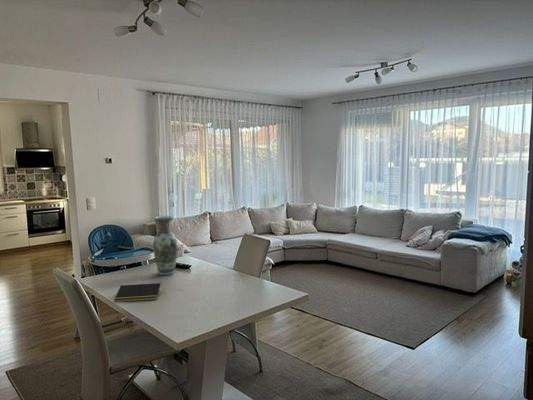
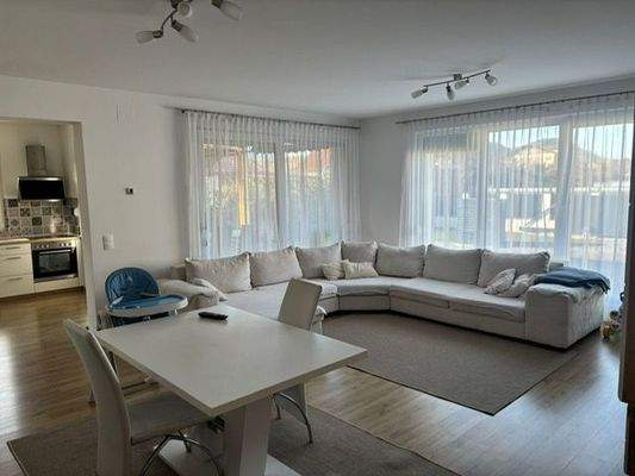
- notepad (138, 292)
- vase (165, 245)
